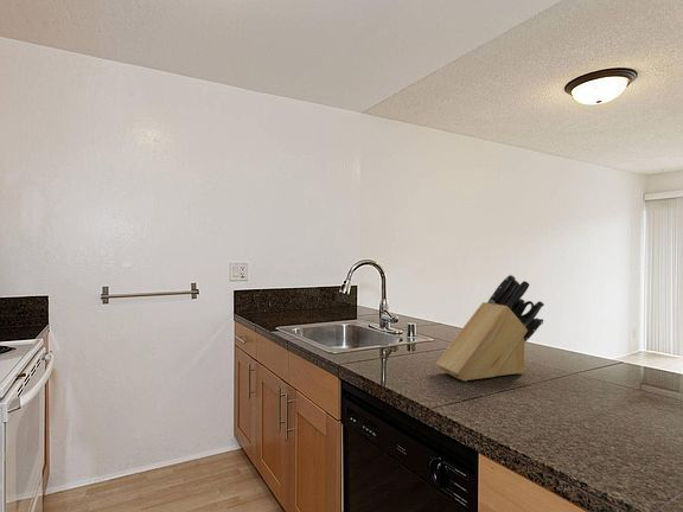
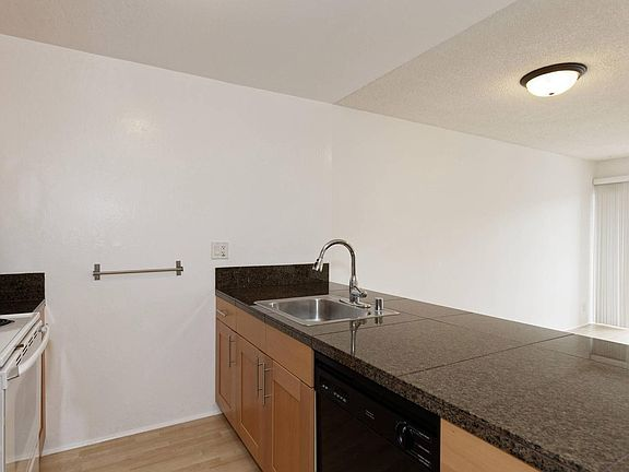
- knife block (491, 324)
